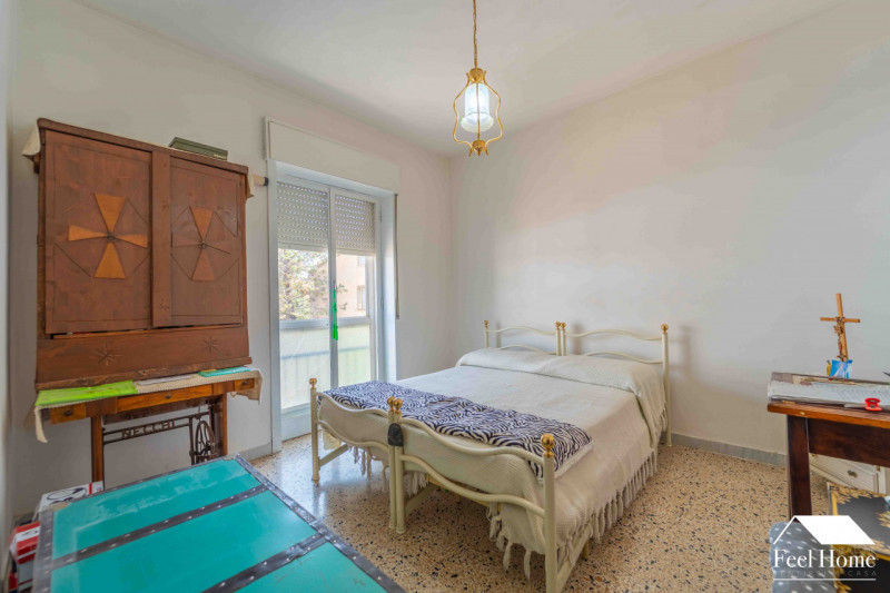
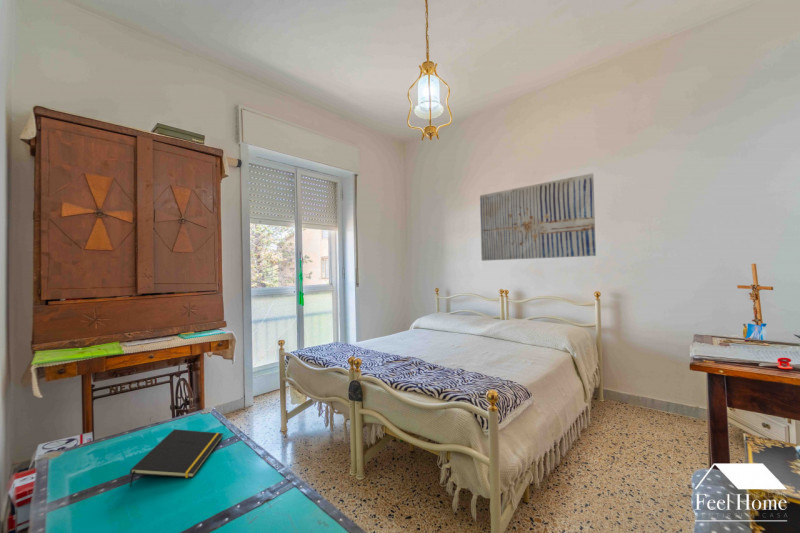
+ notepad (182, 451)
+ wall art (531, 222)
